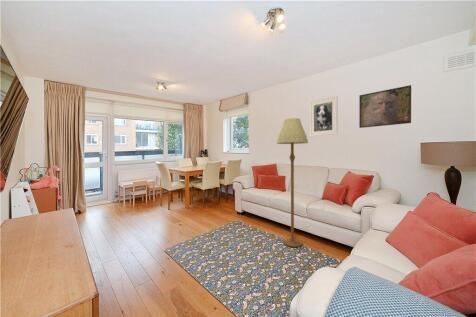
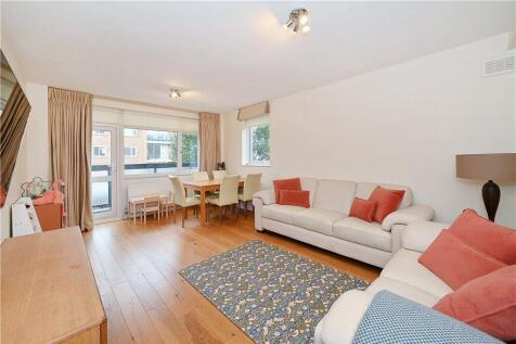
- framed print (322, 117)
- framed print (383, 108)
- floor lamp (292, 181)
